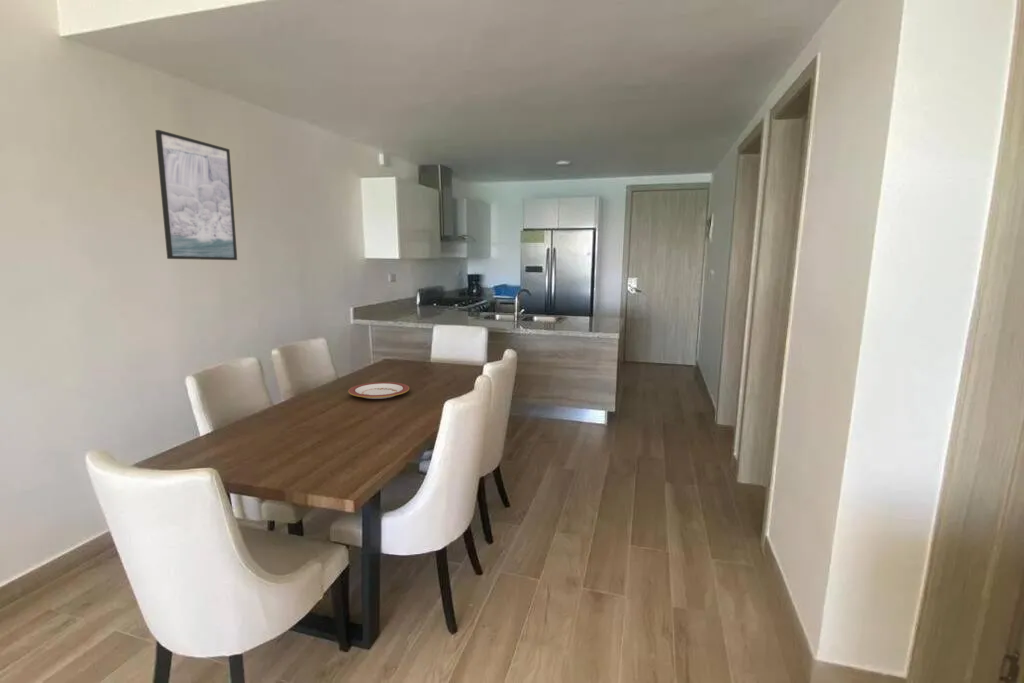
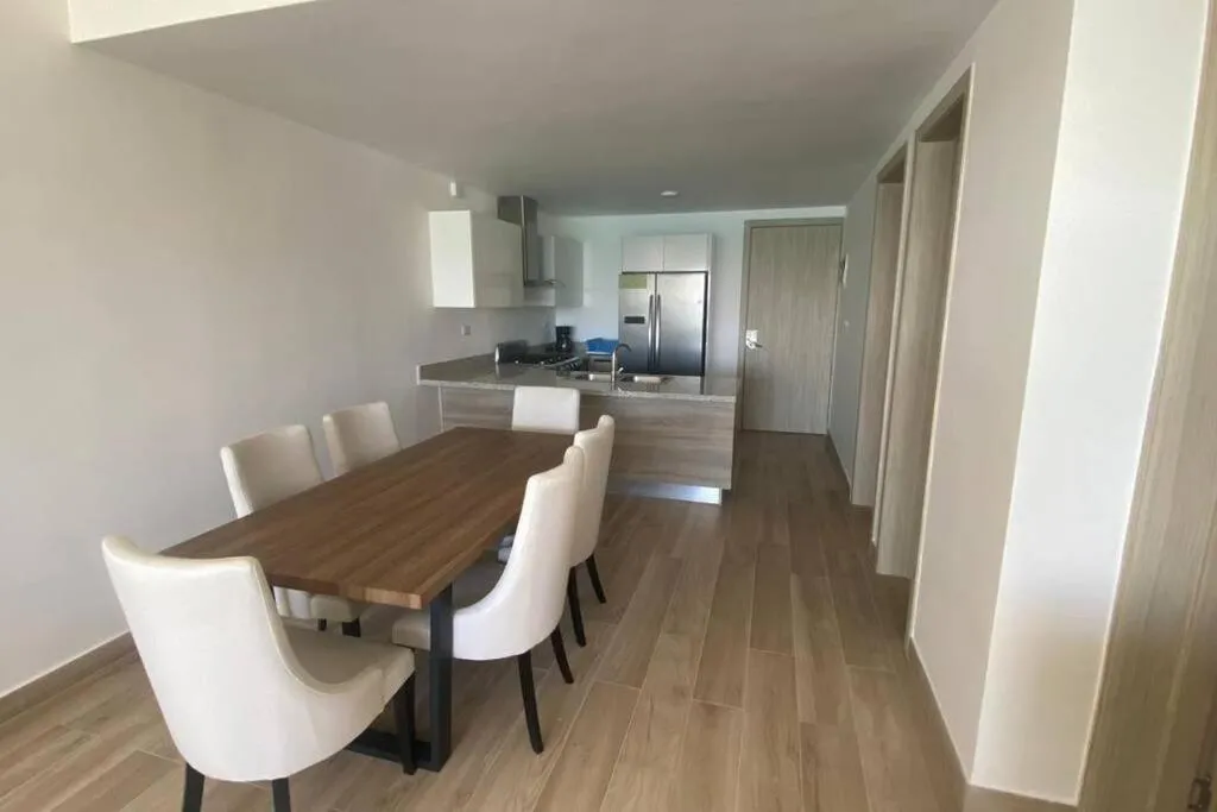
- plate (379, 391)
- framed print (200, 200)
